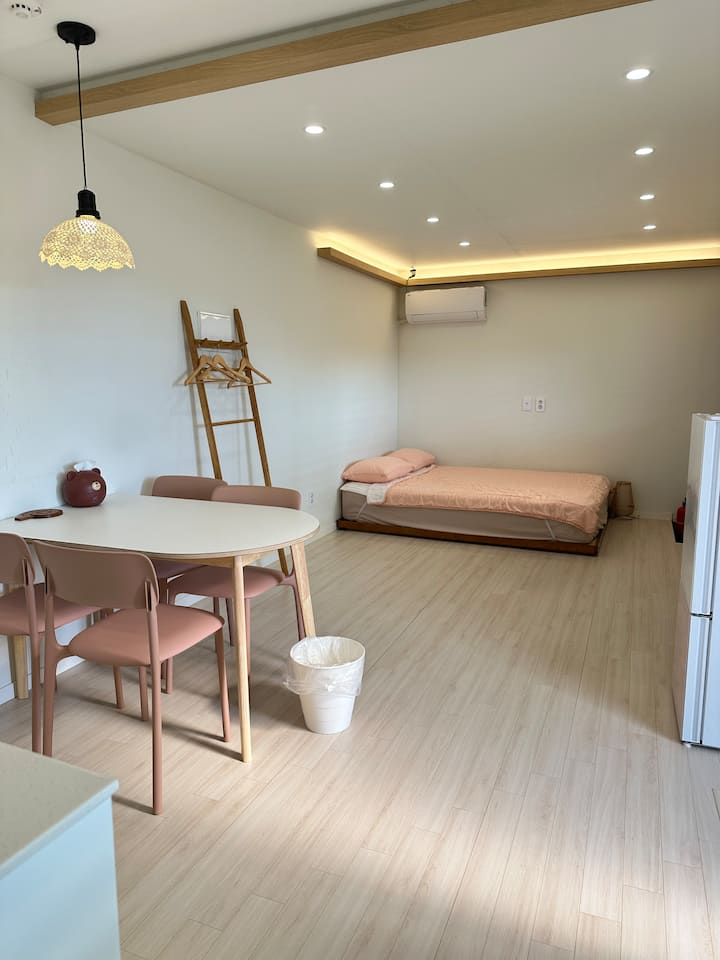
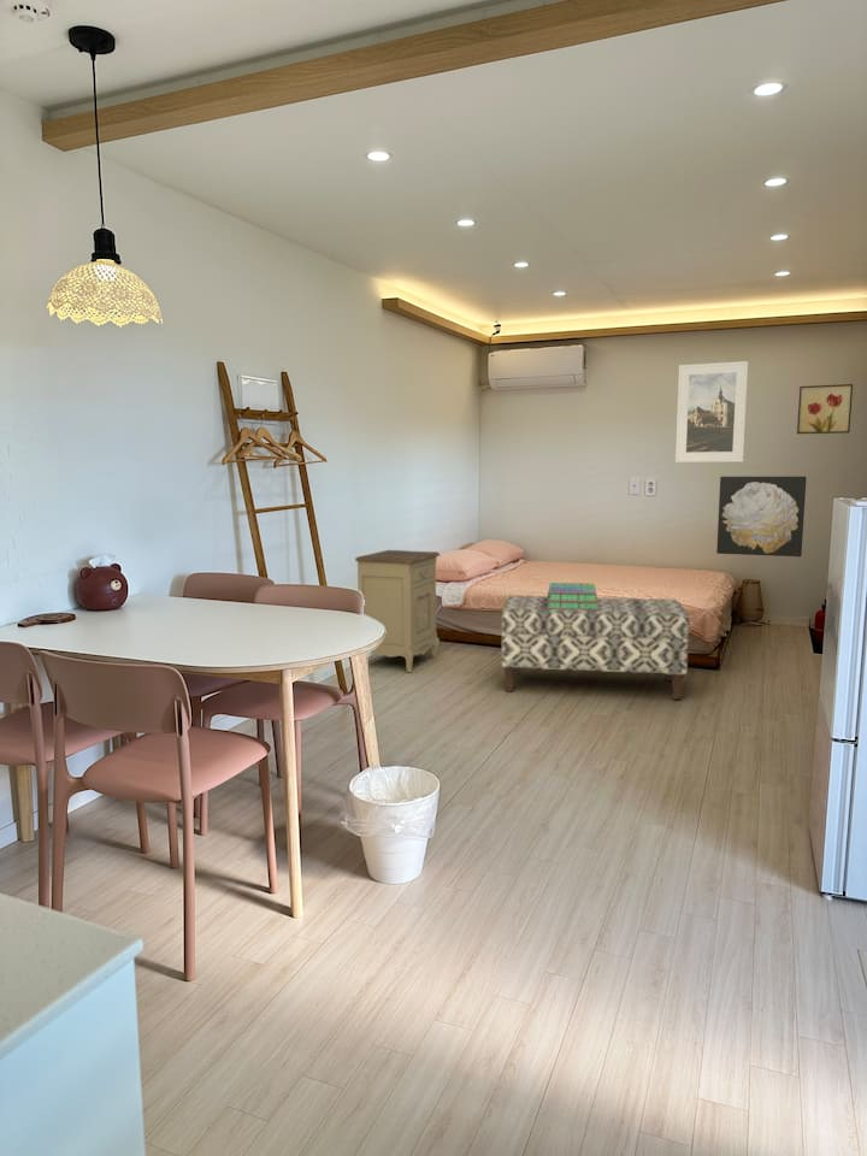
+ stack of books (572, 595)
+ nightstand (403, 608)
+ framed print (710, 413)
+ wall art (824, 409)
+ wall art (760, 515)
+ bench (591, 644)
